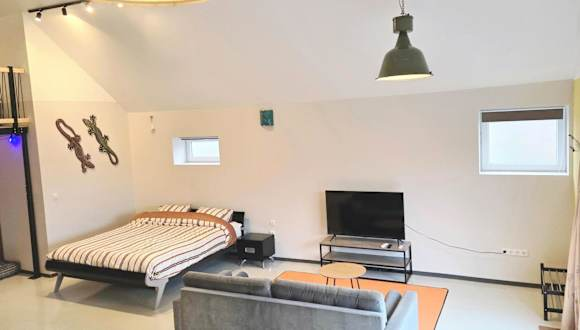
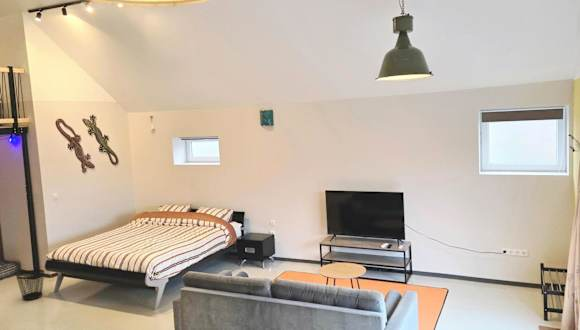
+ wastebasket (31, 285)
